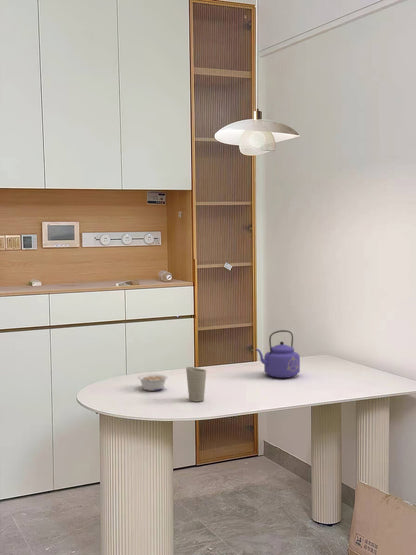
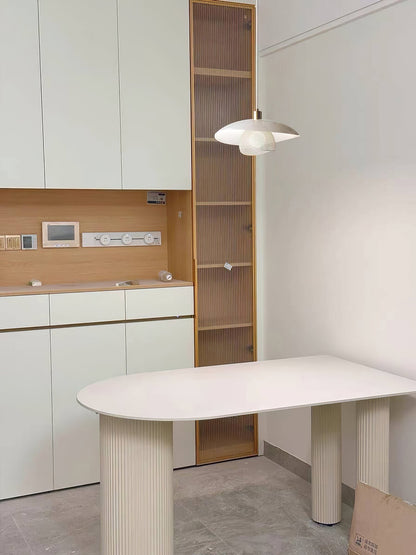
- cup (196, 383)
- legume (153, 381)
- kettle (276, 353)
